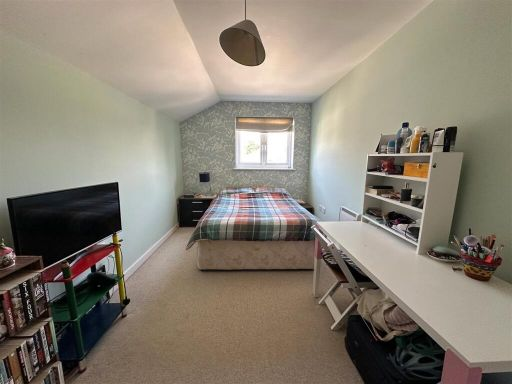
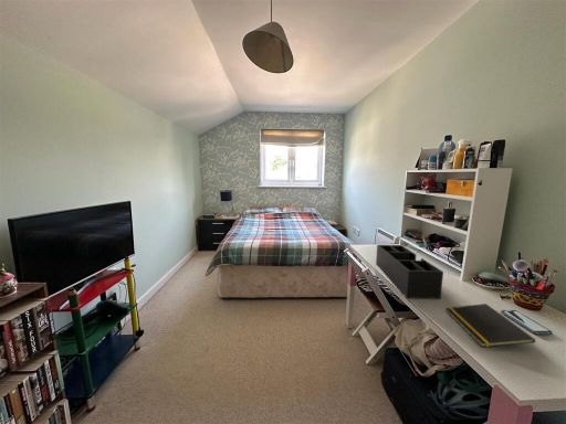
+ smartphone (524, 321)
+ notepad (484, 322)
+ desk organizer (403, 267)
